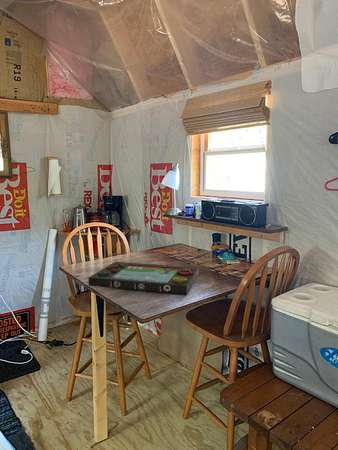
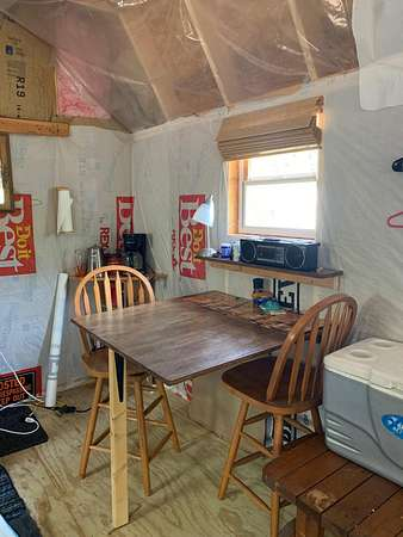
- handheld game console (146, 275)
